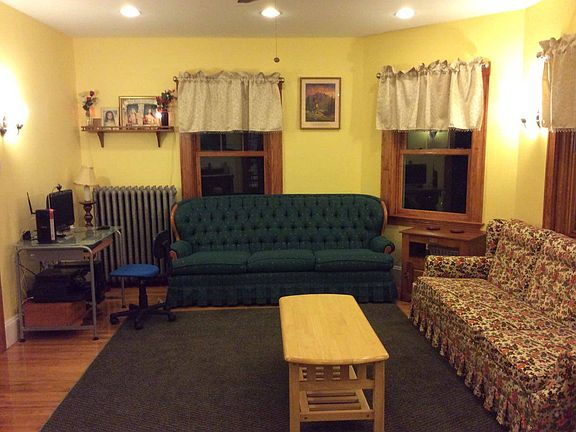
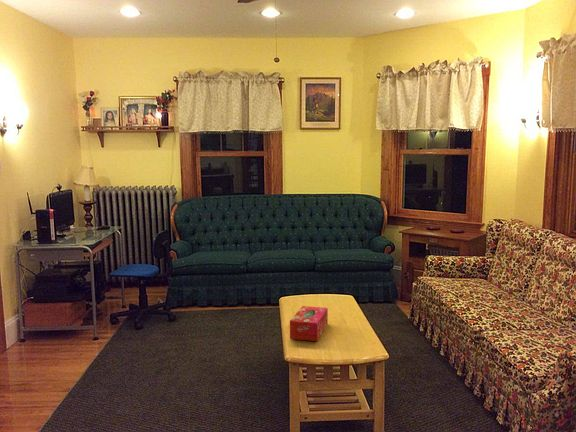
+ tissue box (309, 322)
